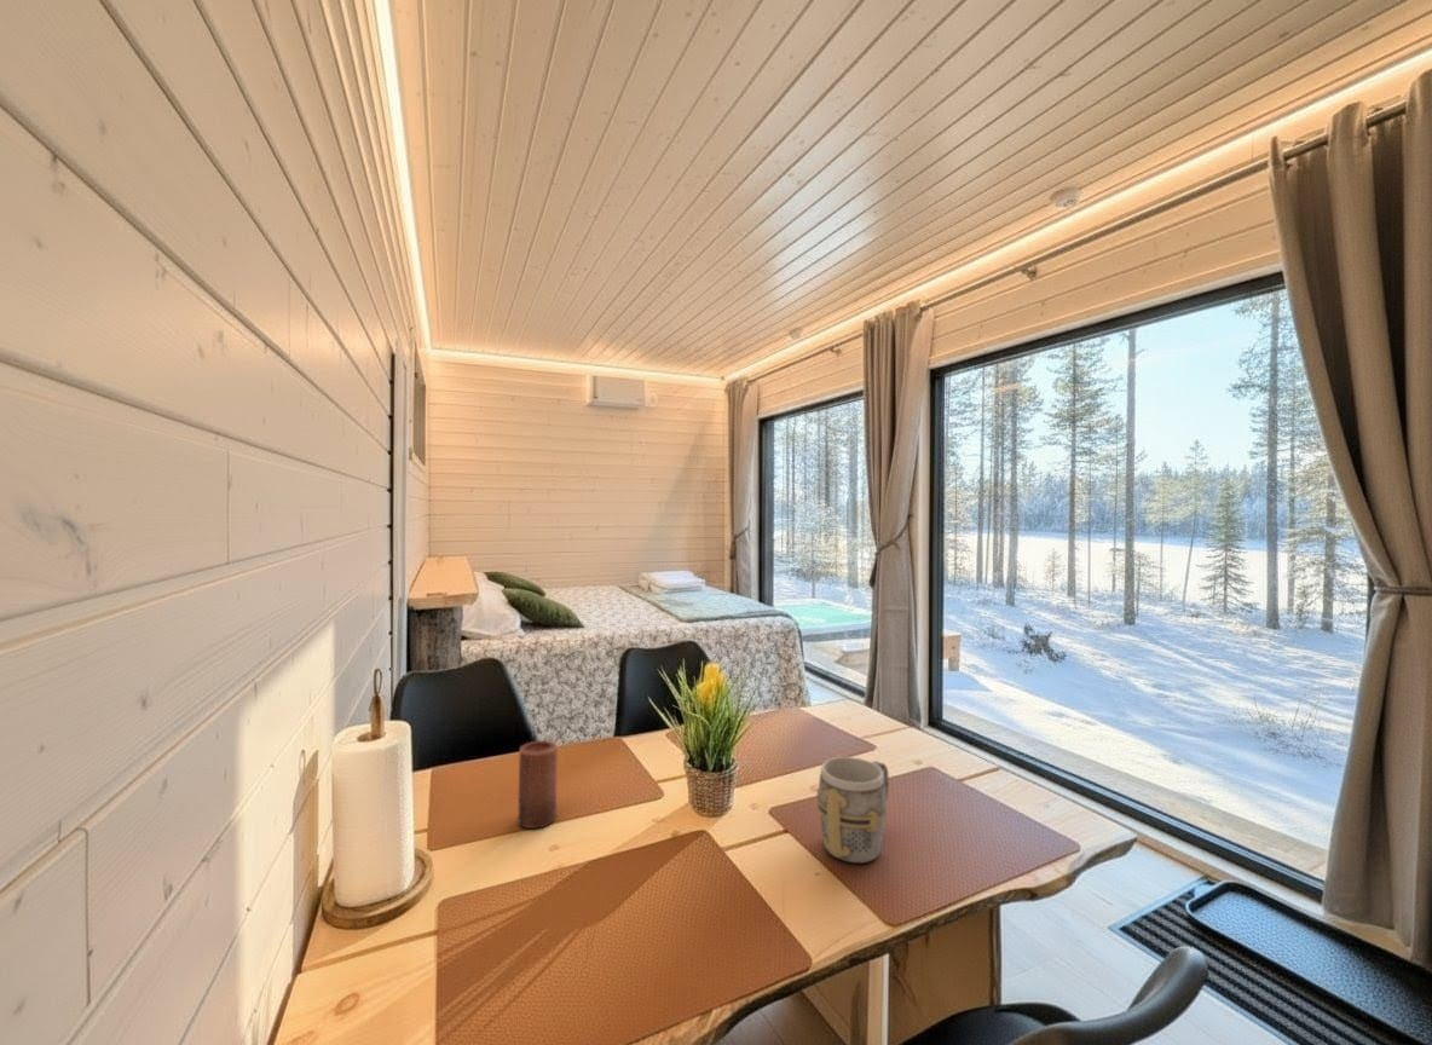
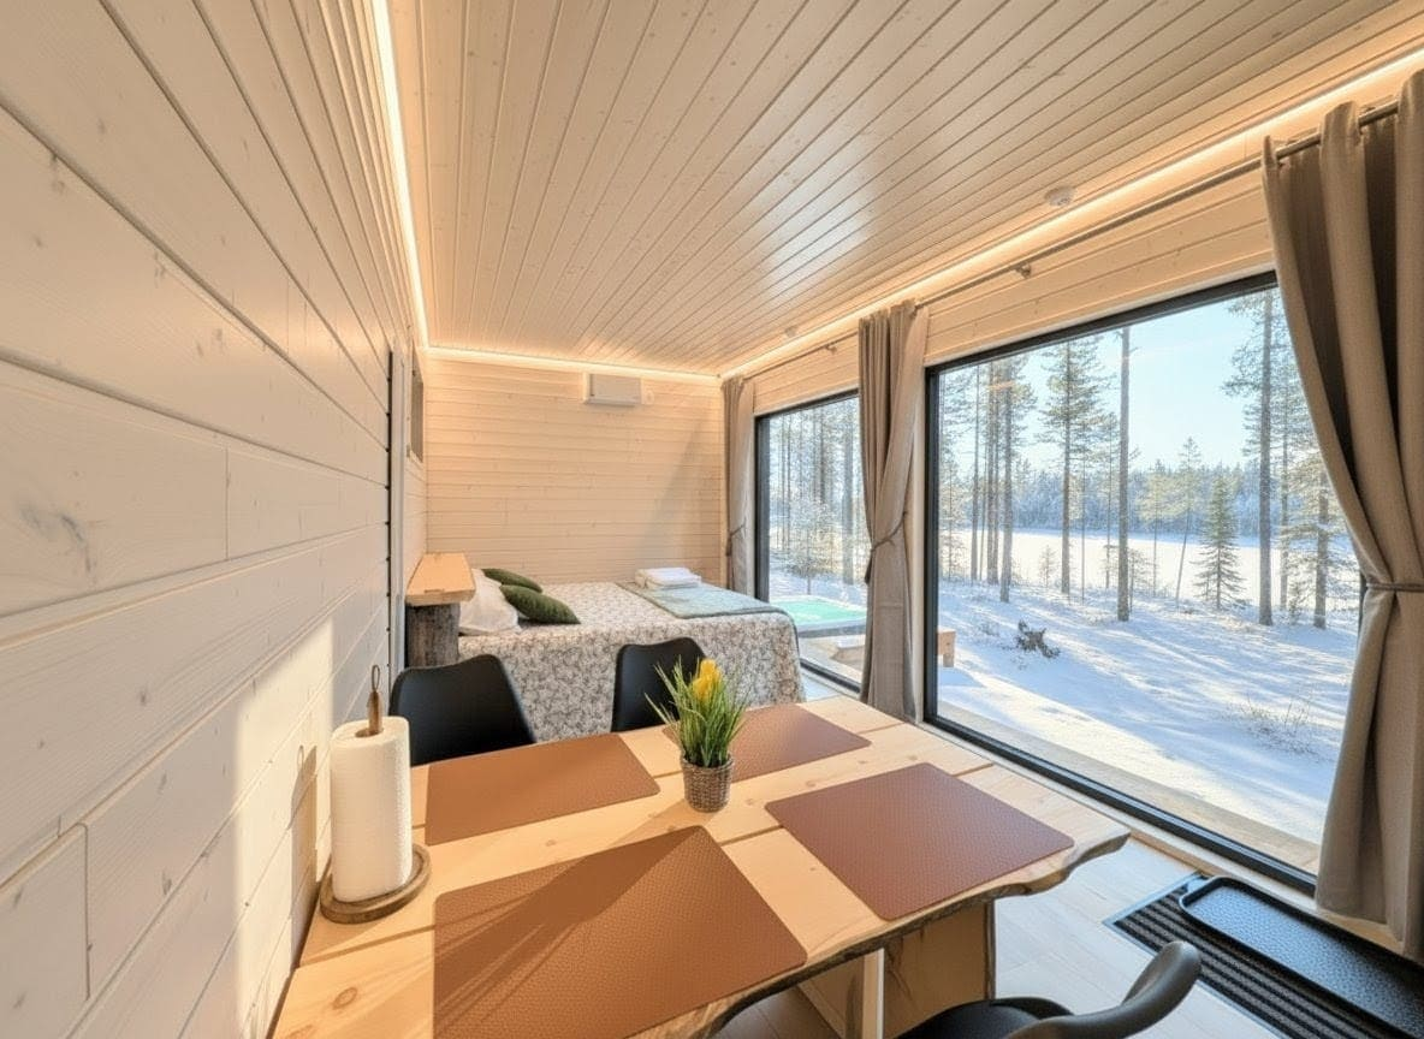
- candle (537, 783)
- mug (859, 803)
